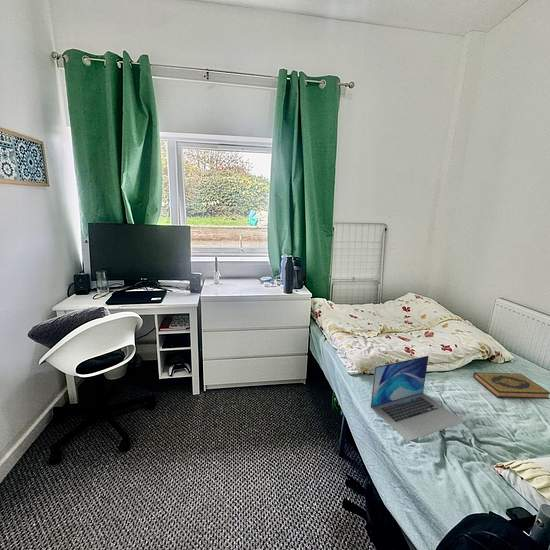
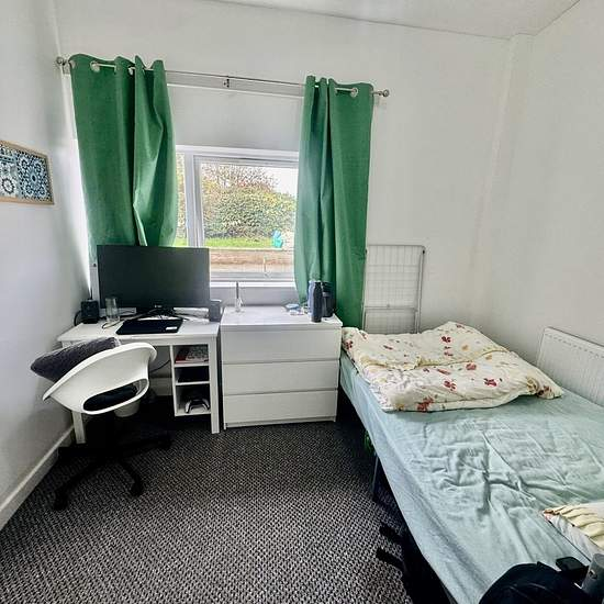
- hardback book (509, 384)
- laptop (419, 394)
